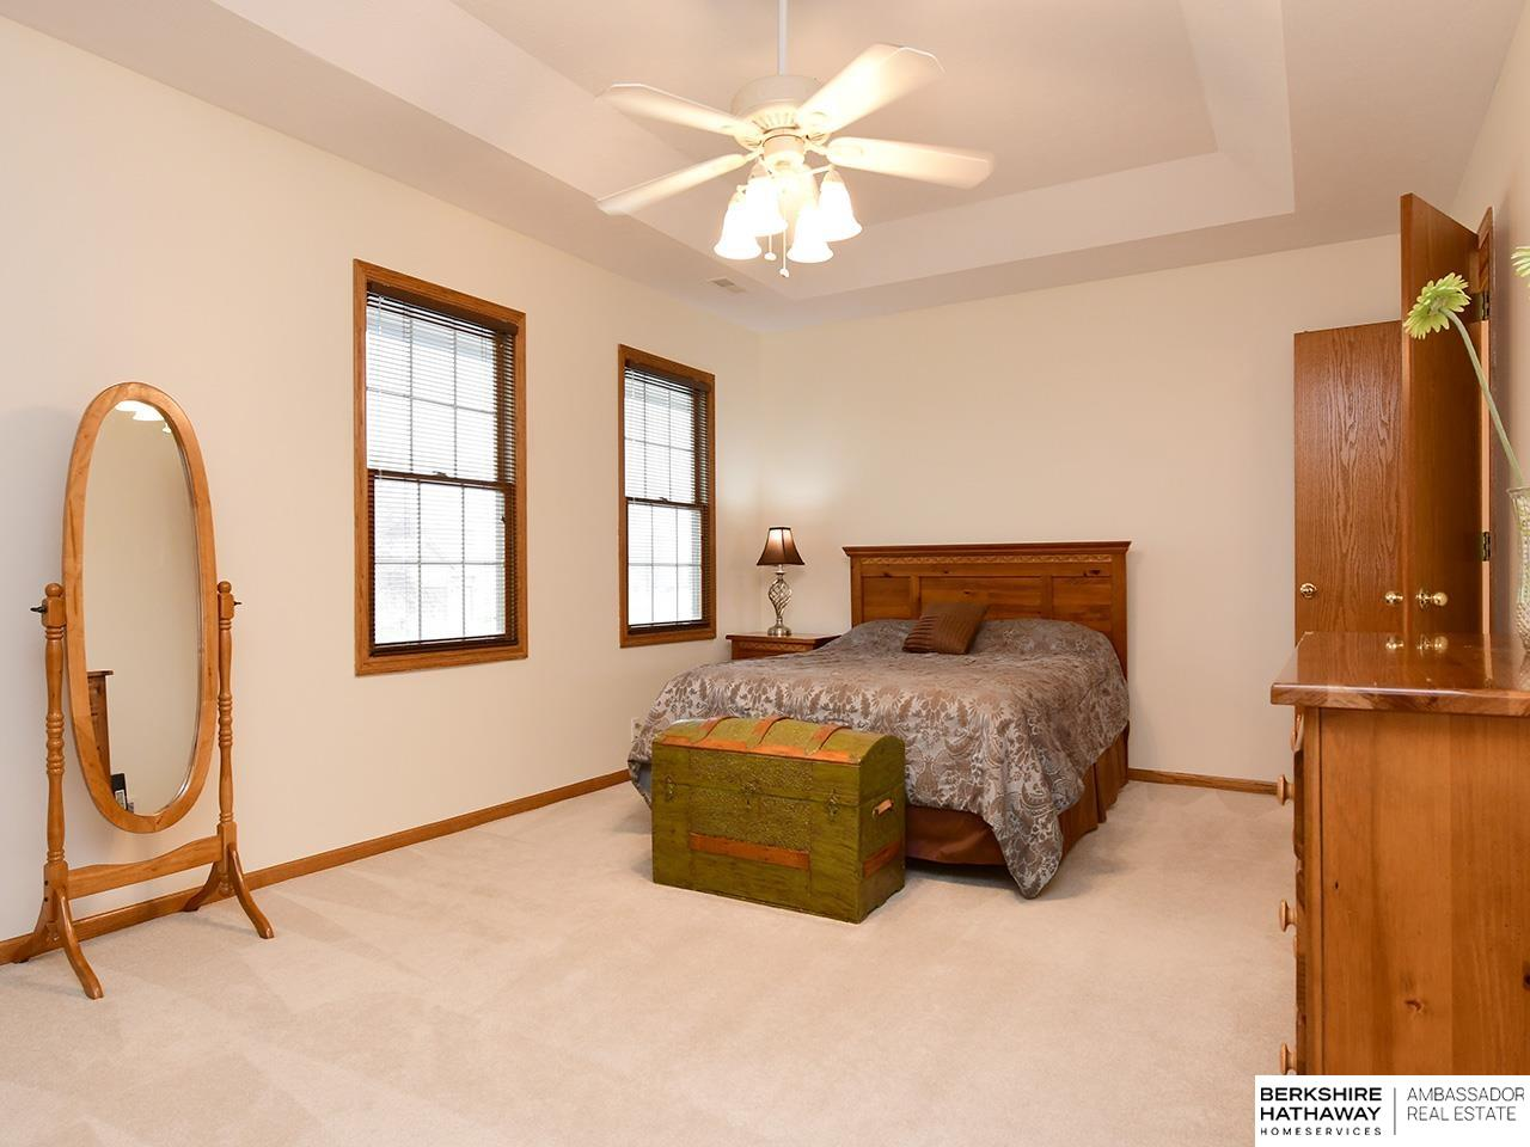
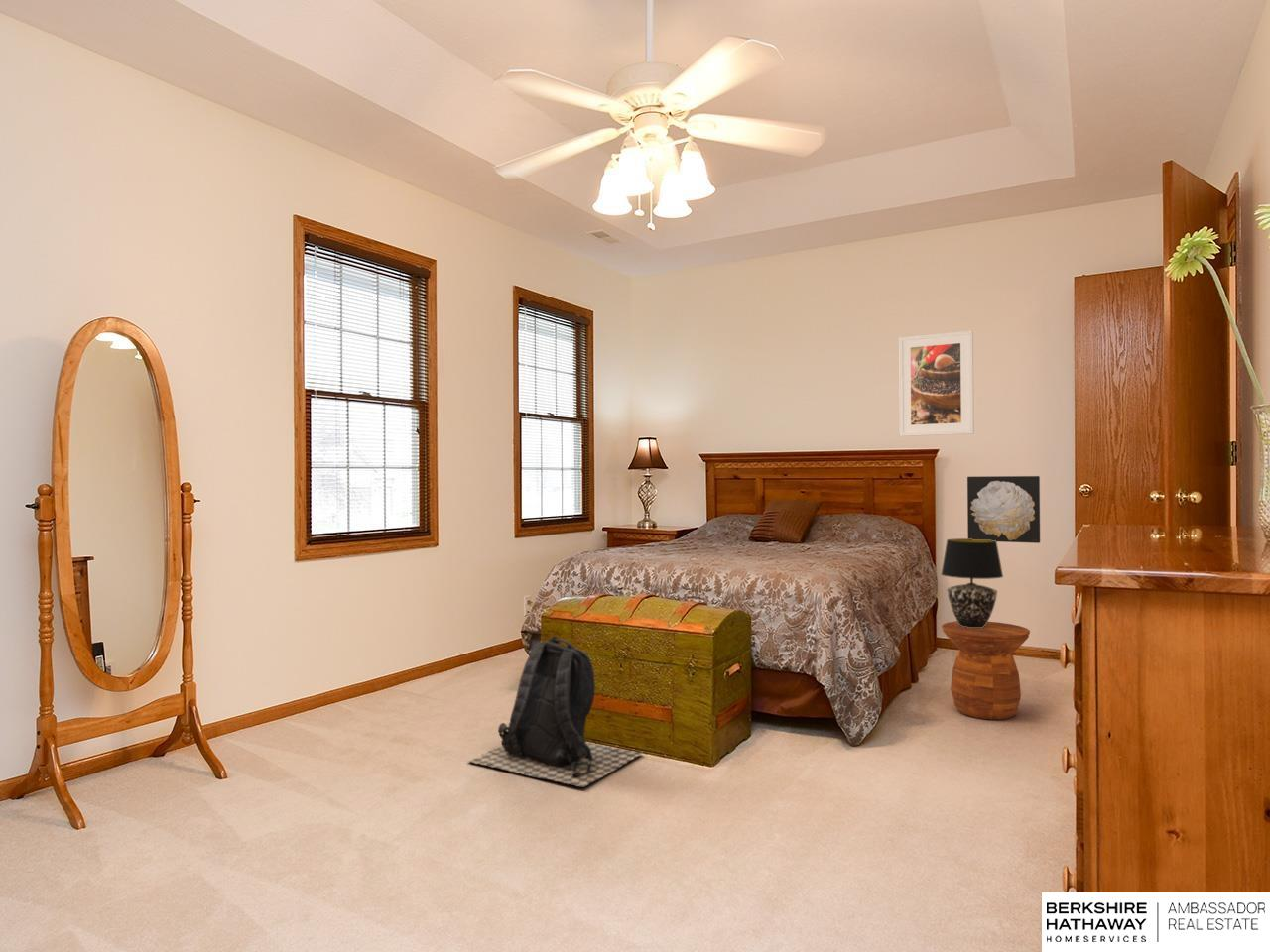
+ side table (985, 669)
+ backpack (556, 700)
+ table lamp (971, 582)
+ wall art (1003, 509)
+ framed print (935, 384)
